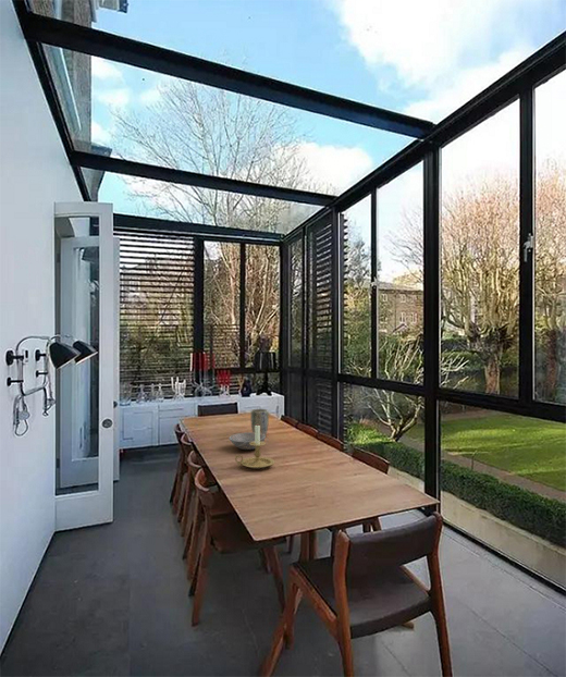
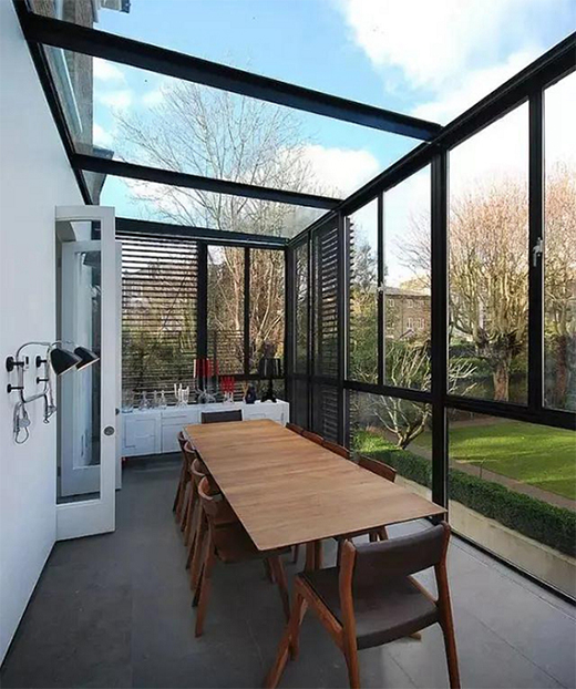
- candle holder (257, 444)
- plant pot (259, 422)
- bowl (247, 442)
